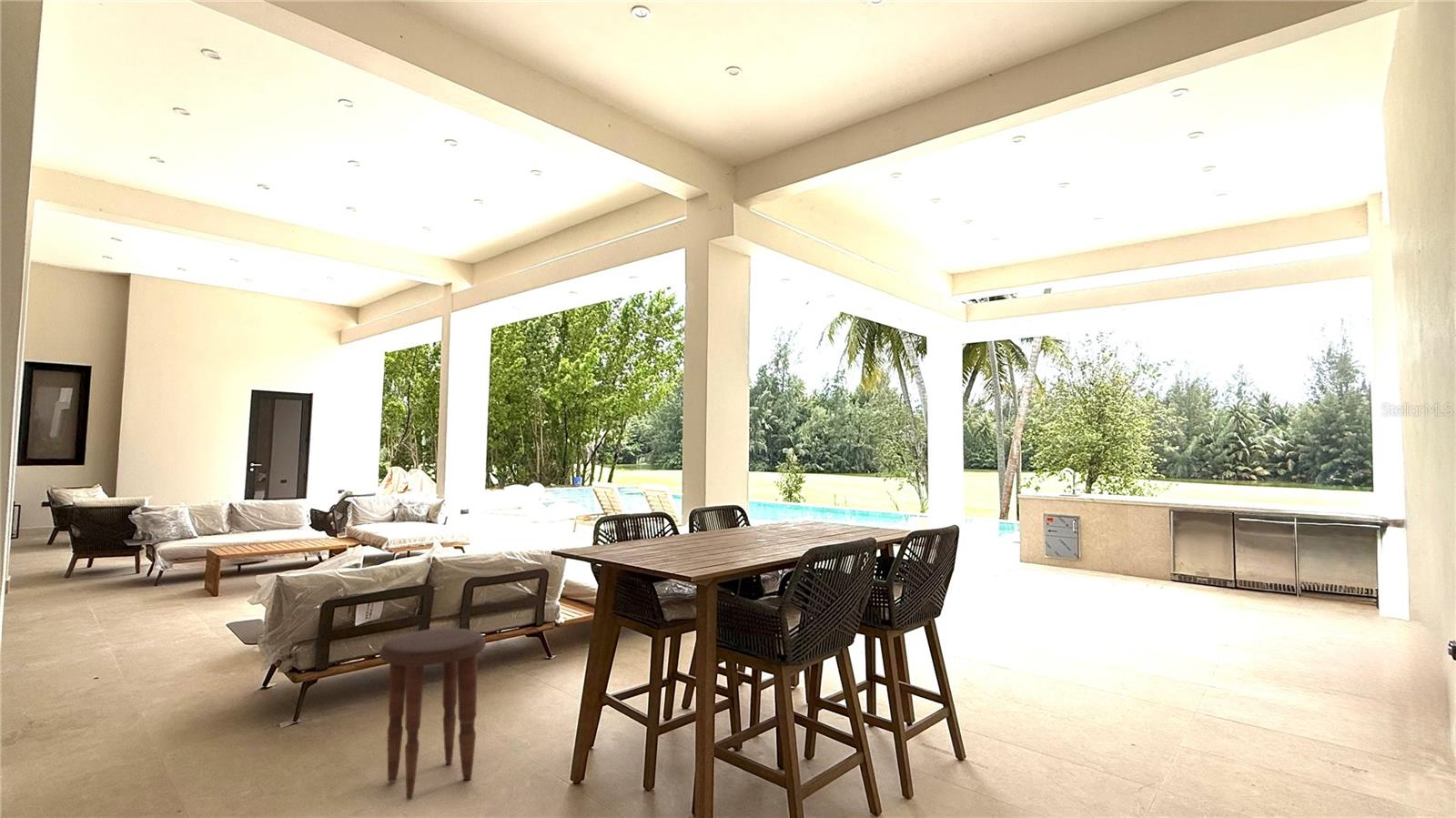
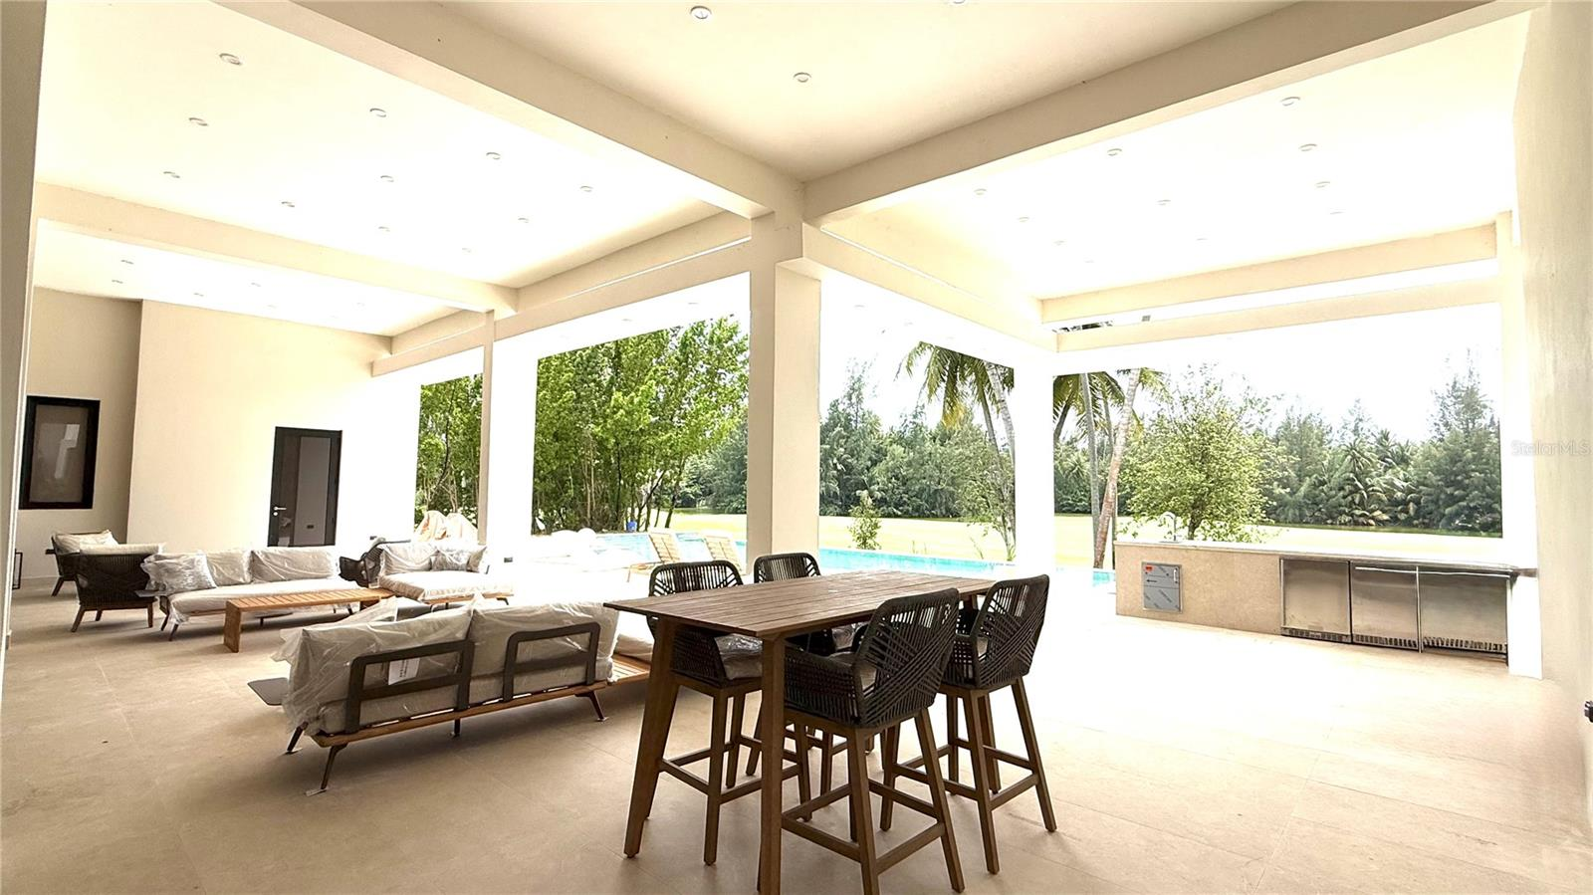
- side table (420, 708)
